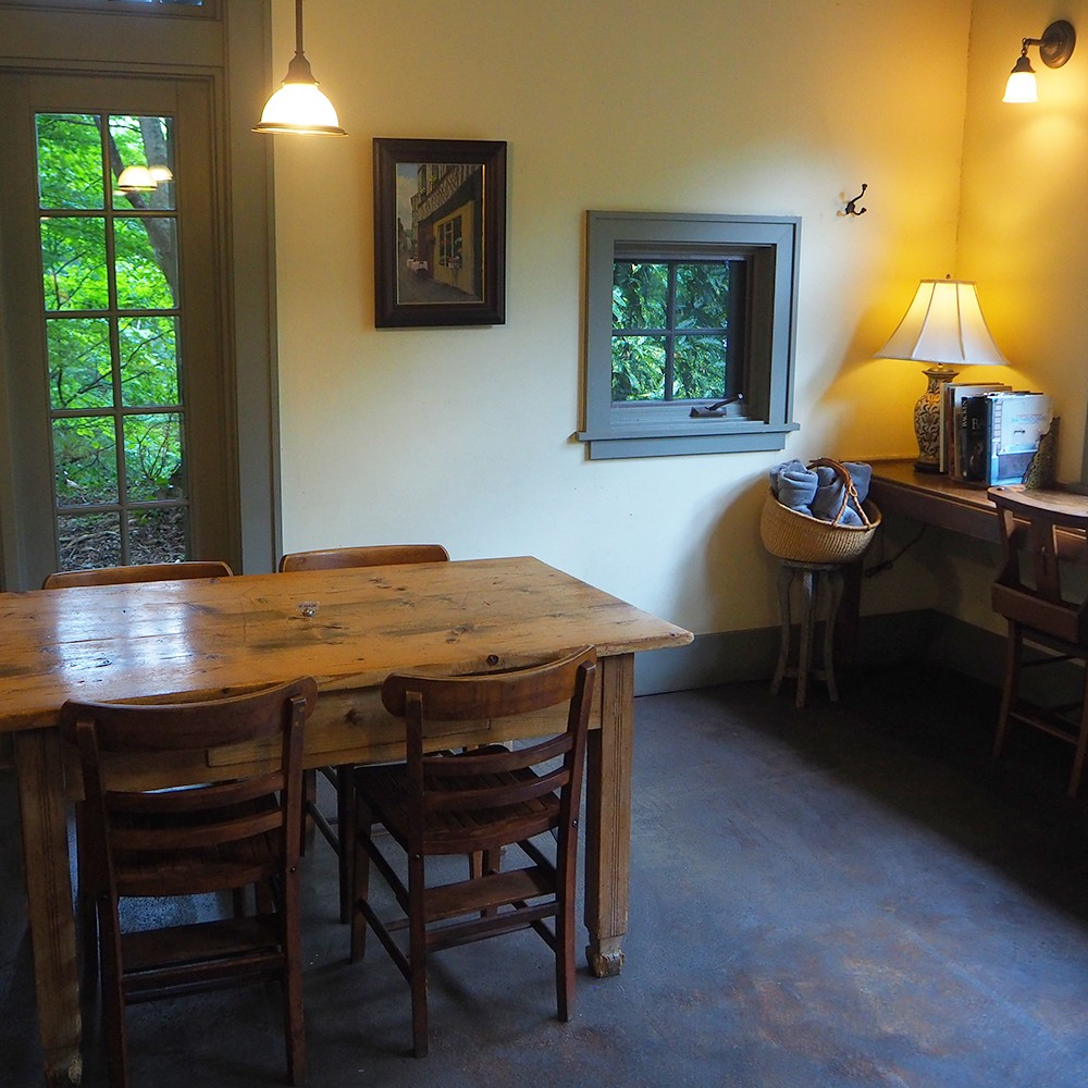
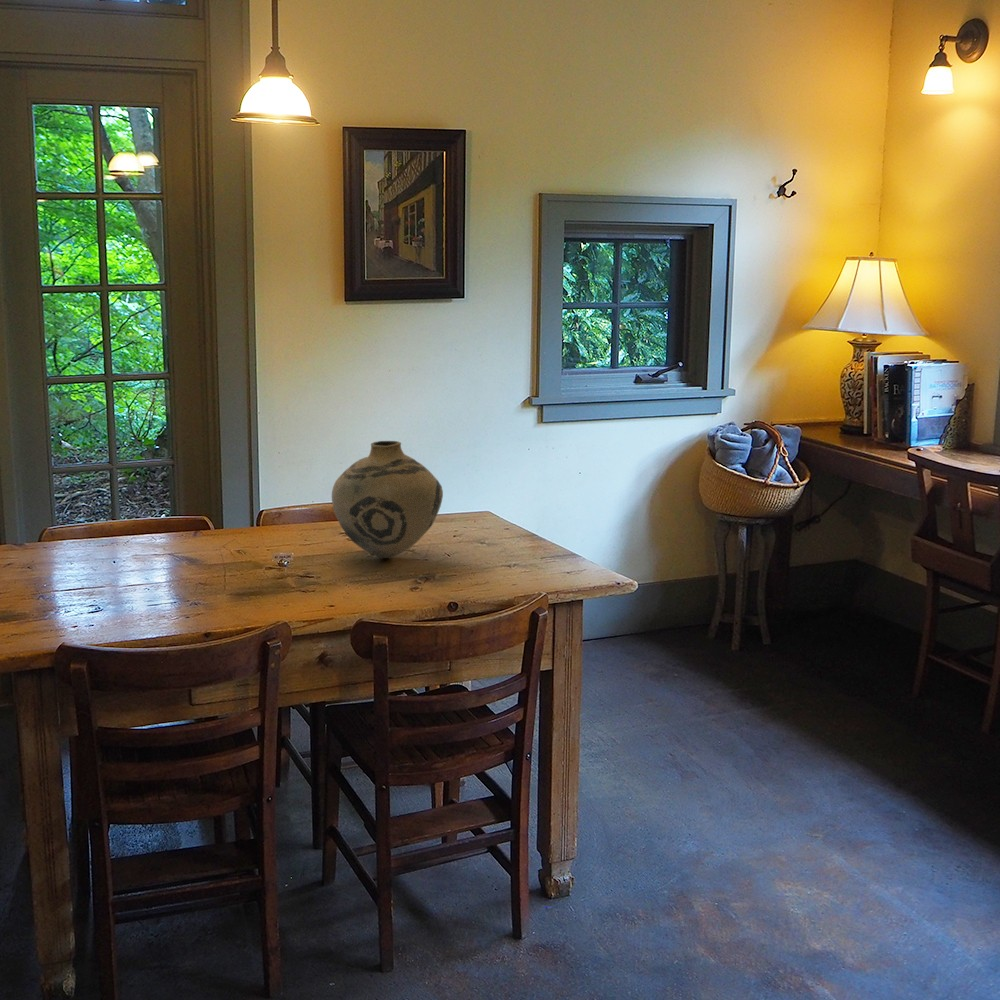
+ vase (387, 500)
